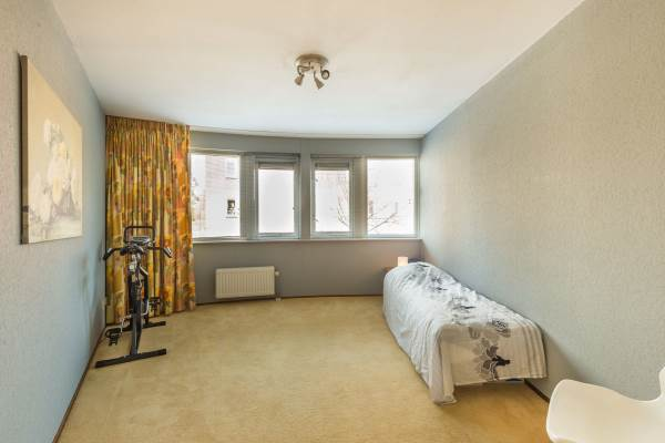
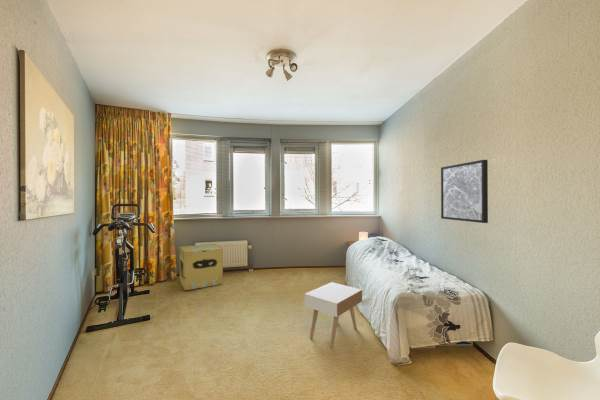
+ cardboard box (200, 264)
+ wall art (461, 192)
+ nightstand (334, 312)
